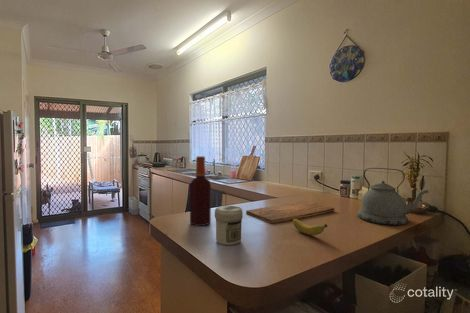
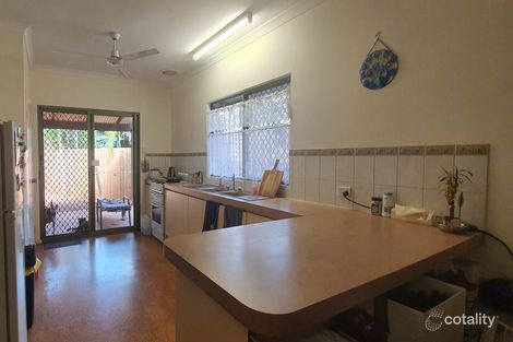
- jar (228, 224)
- bottle (200, 190)
- banana (308, 226)
- cutting board (290, 210)
- kettle (386, 193)
